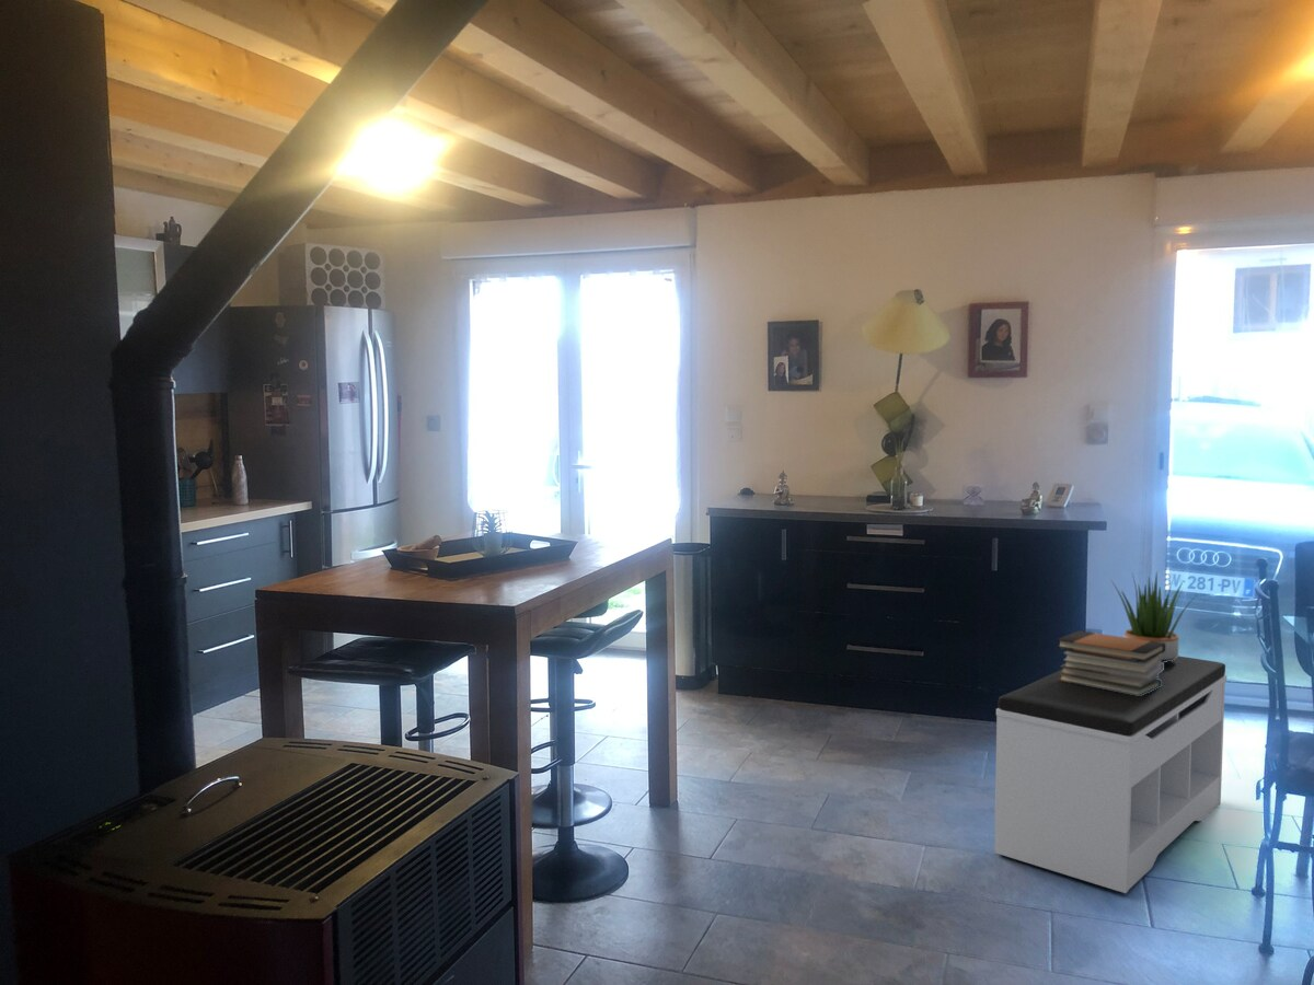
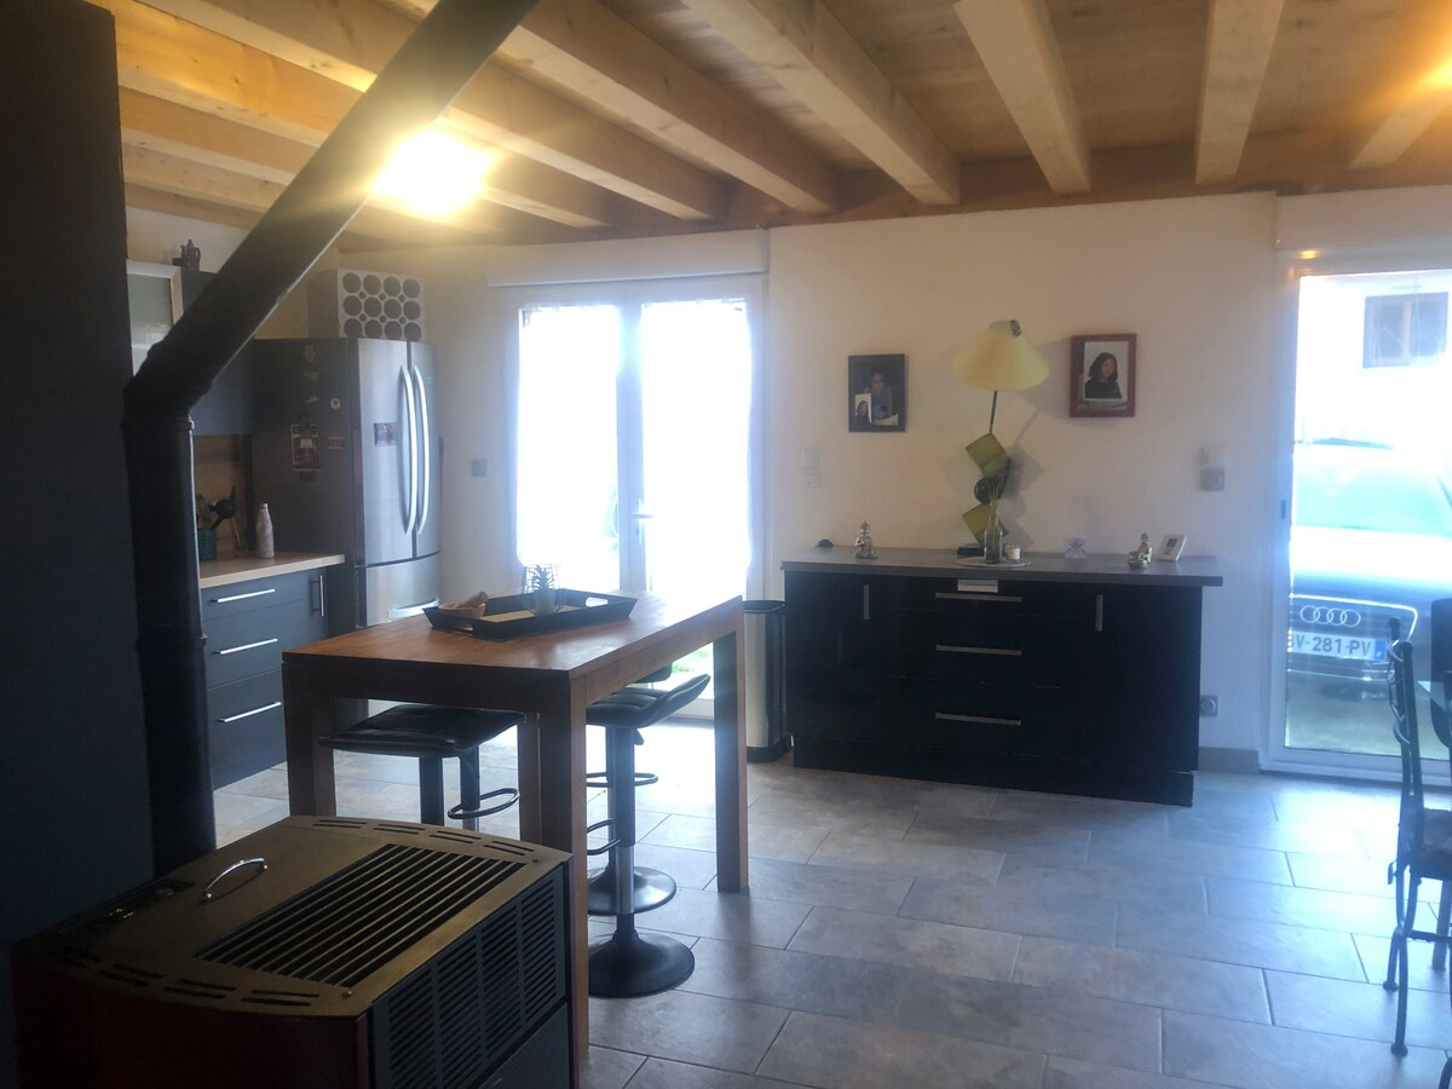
- book stack (1110, 661)
- potted plant (1151, 617)
- bench (1116, 752)
